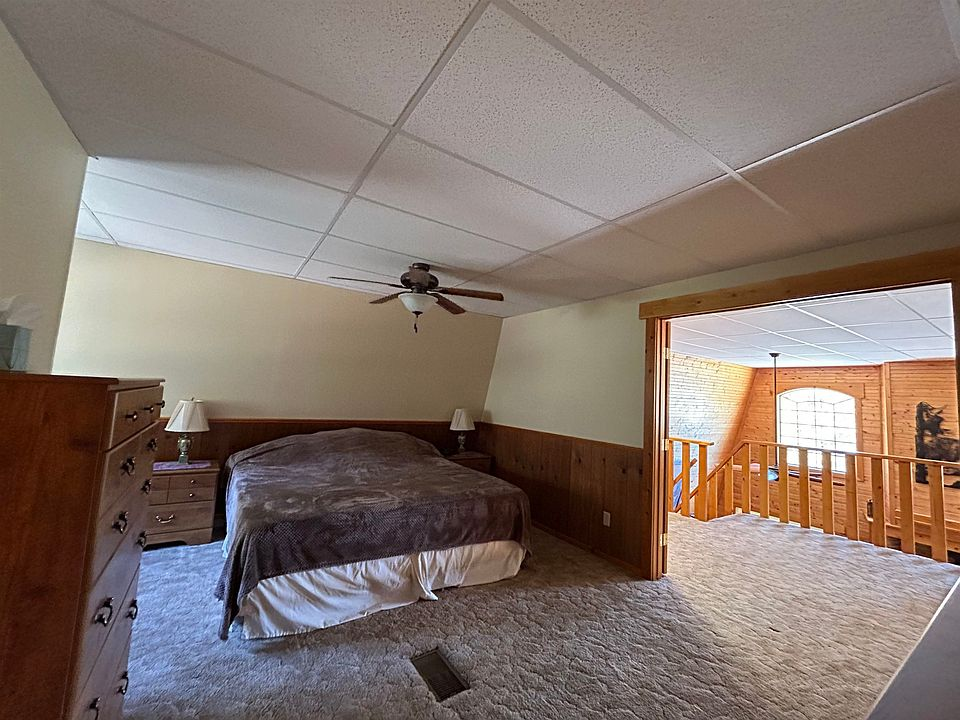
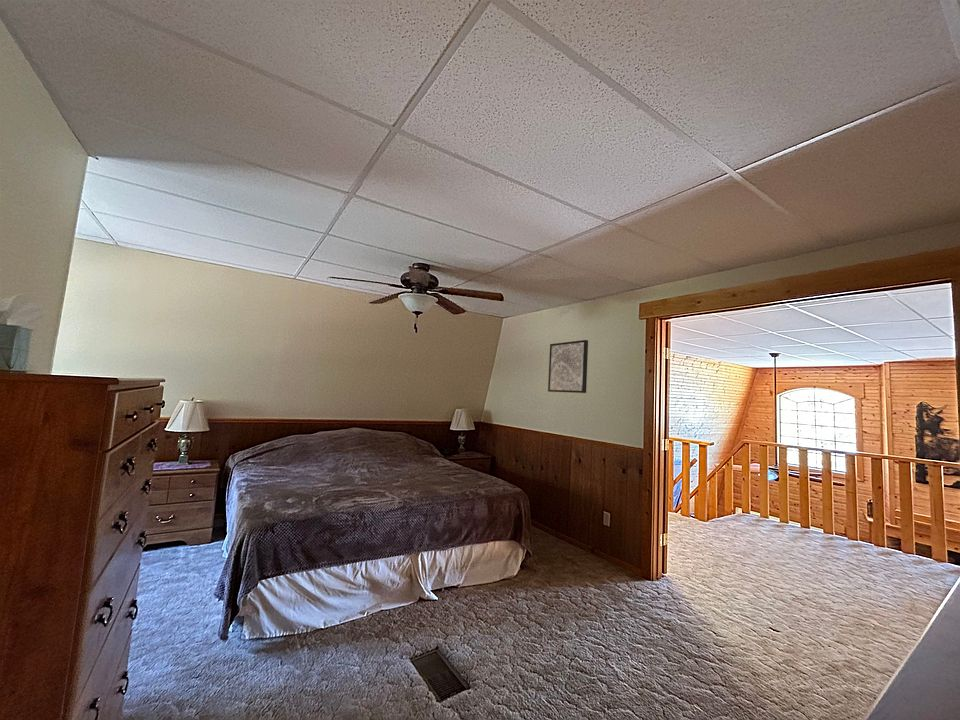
+ wall art (567, 367)
